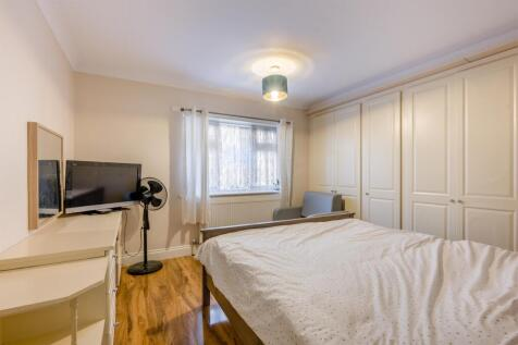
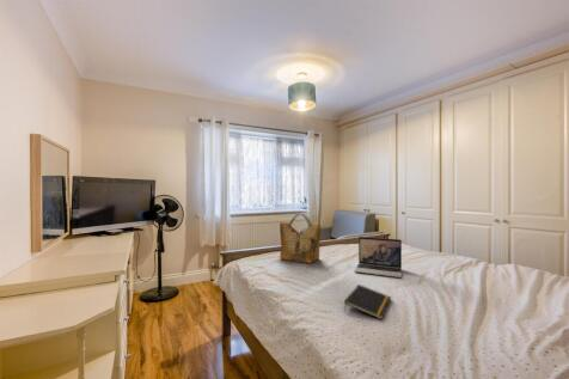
+ notepad (368, 300)
+ laptop (378, 255)
+ grocery bag (299, 236)
